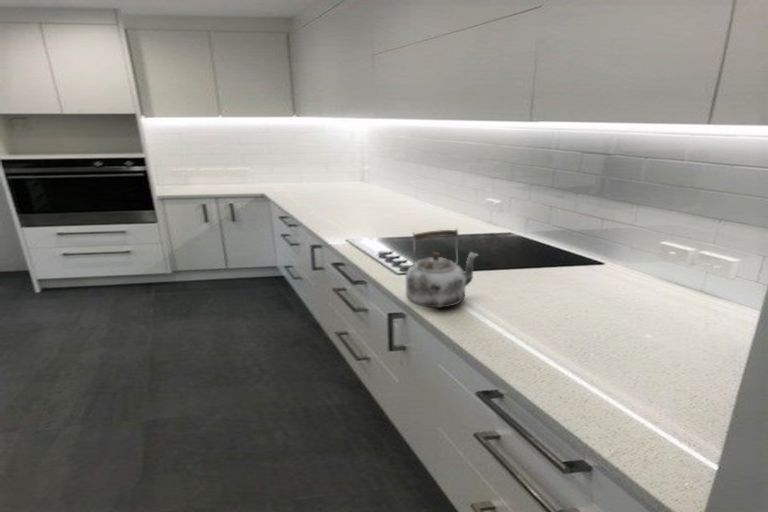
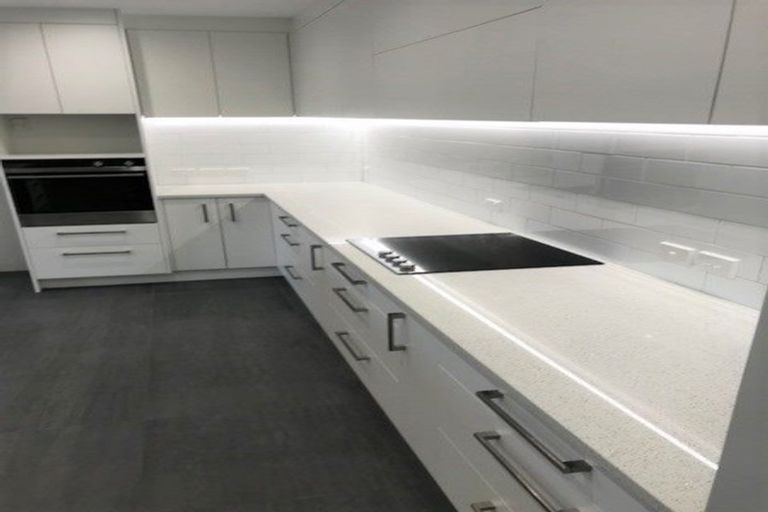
- kettle (442, 265)
